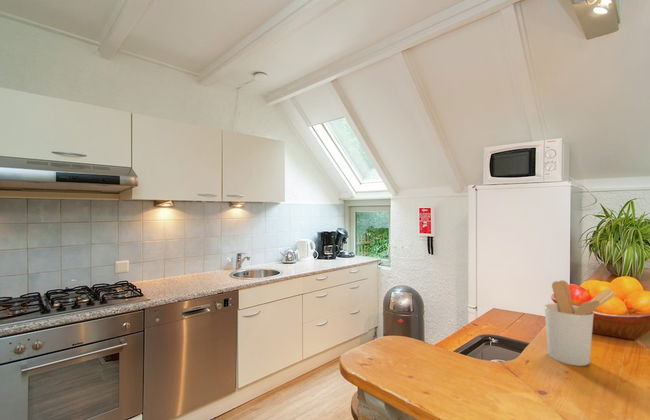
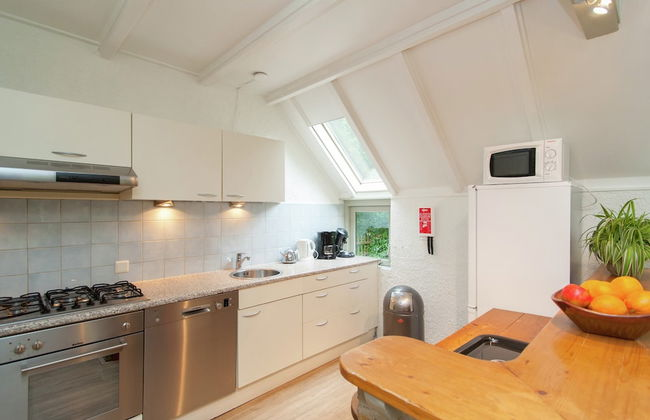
- utensil holder (580, 322)
